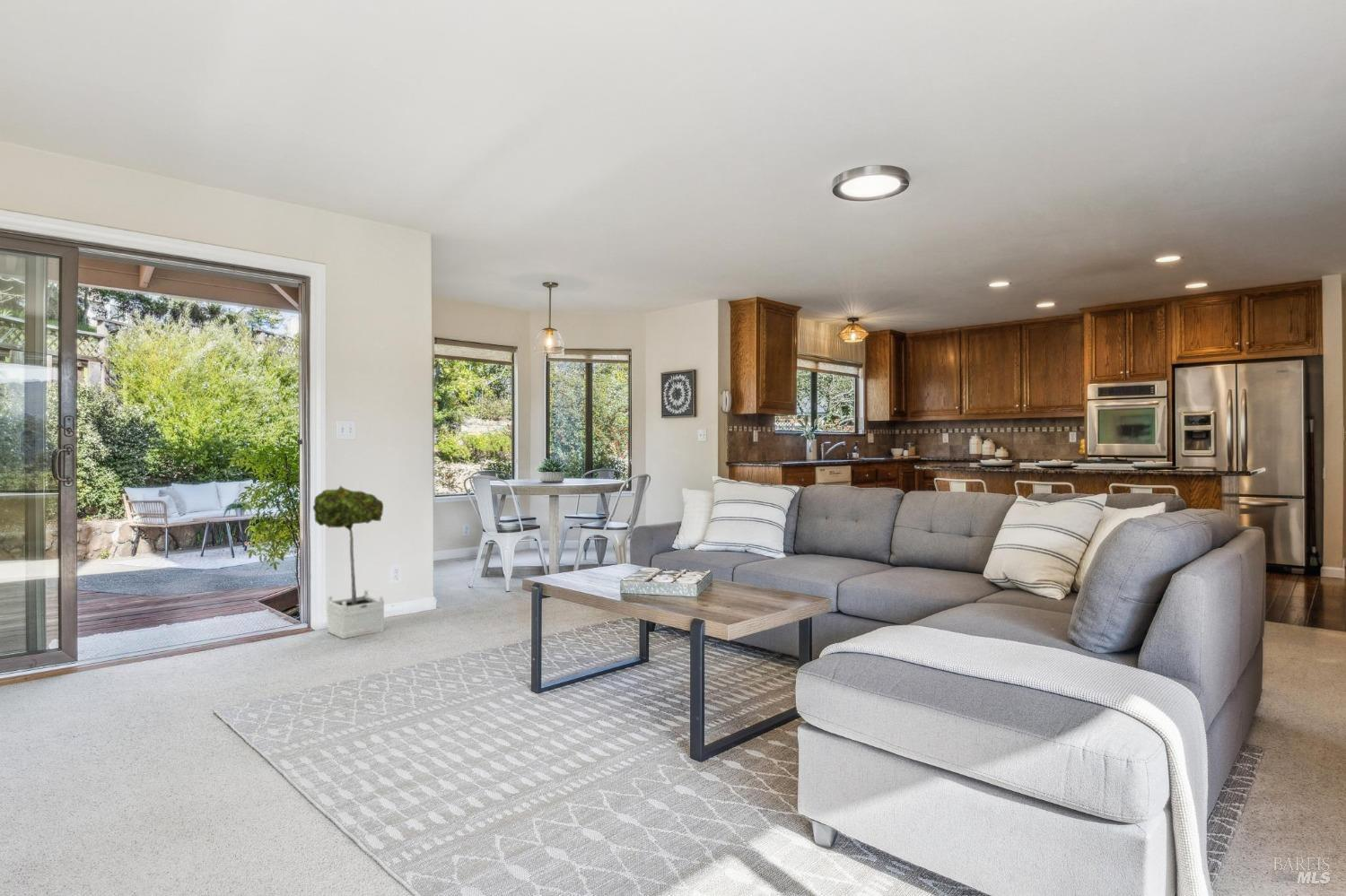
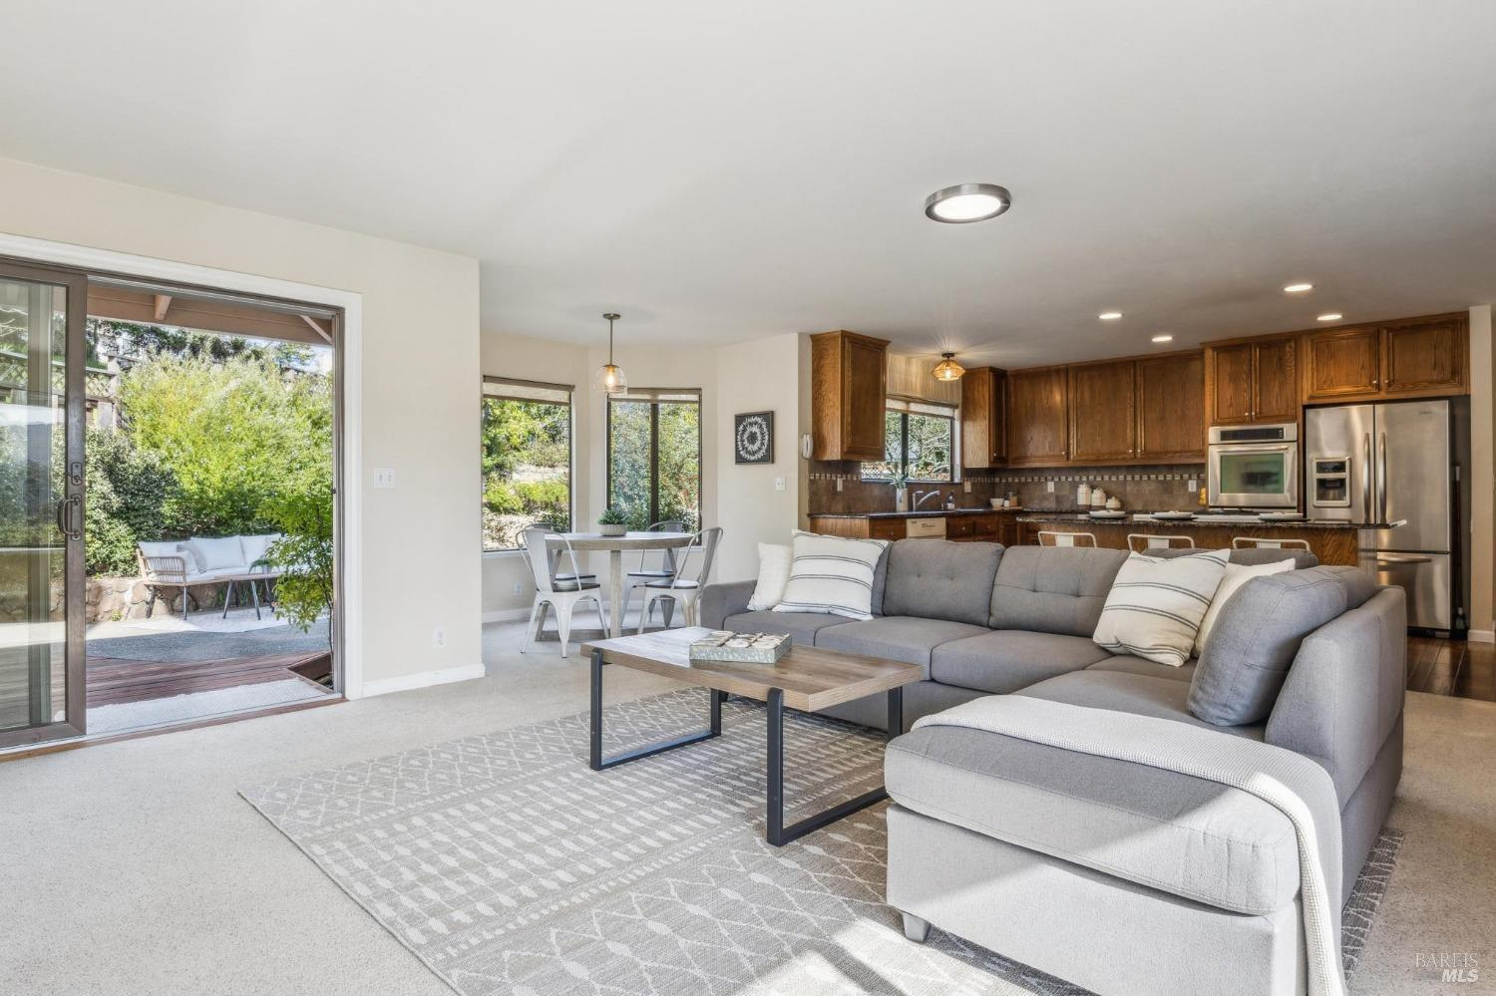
- potted tree (350, 558)
